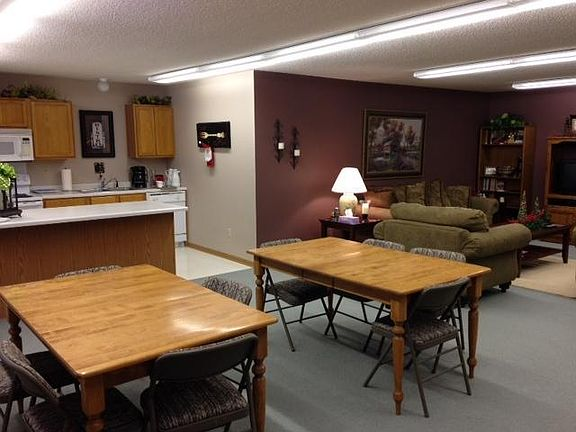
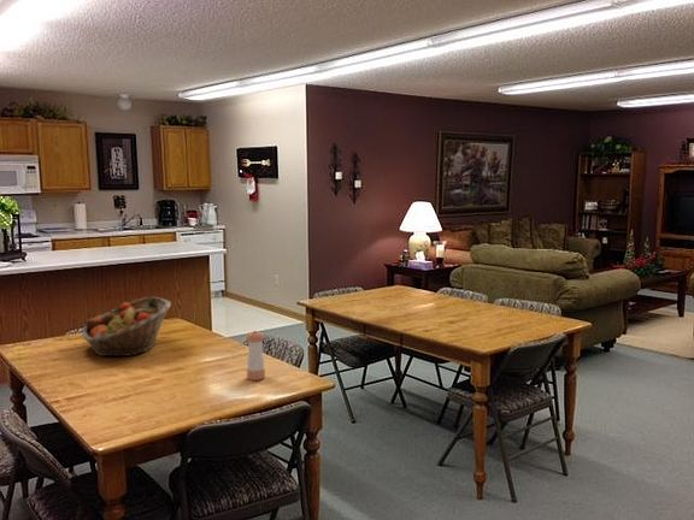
+ pepper shaker (255, 354)
+ fruit basket (127, 325)
